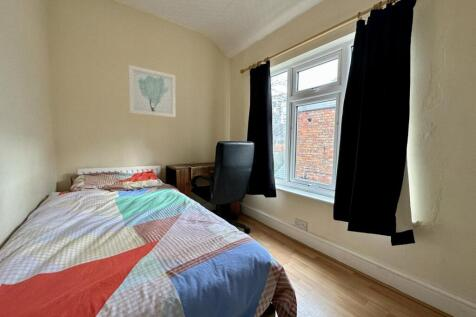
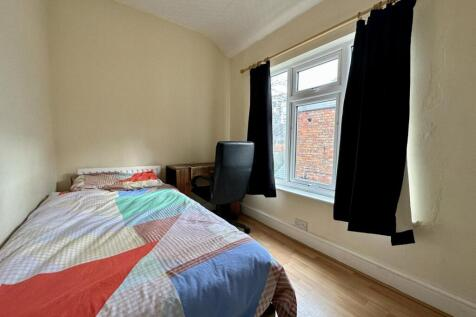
- wall art (153, 93)
